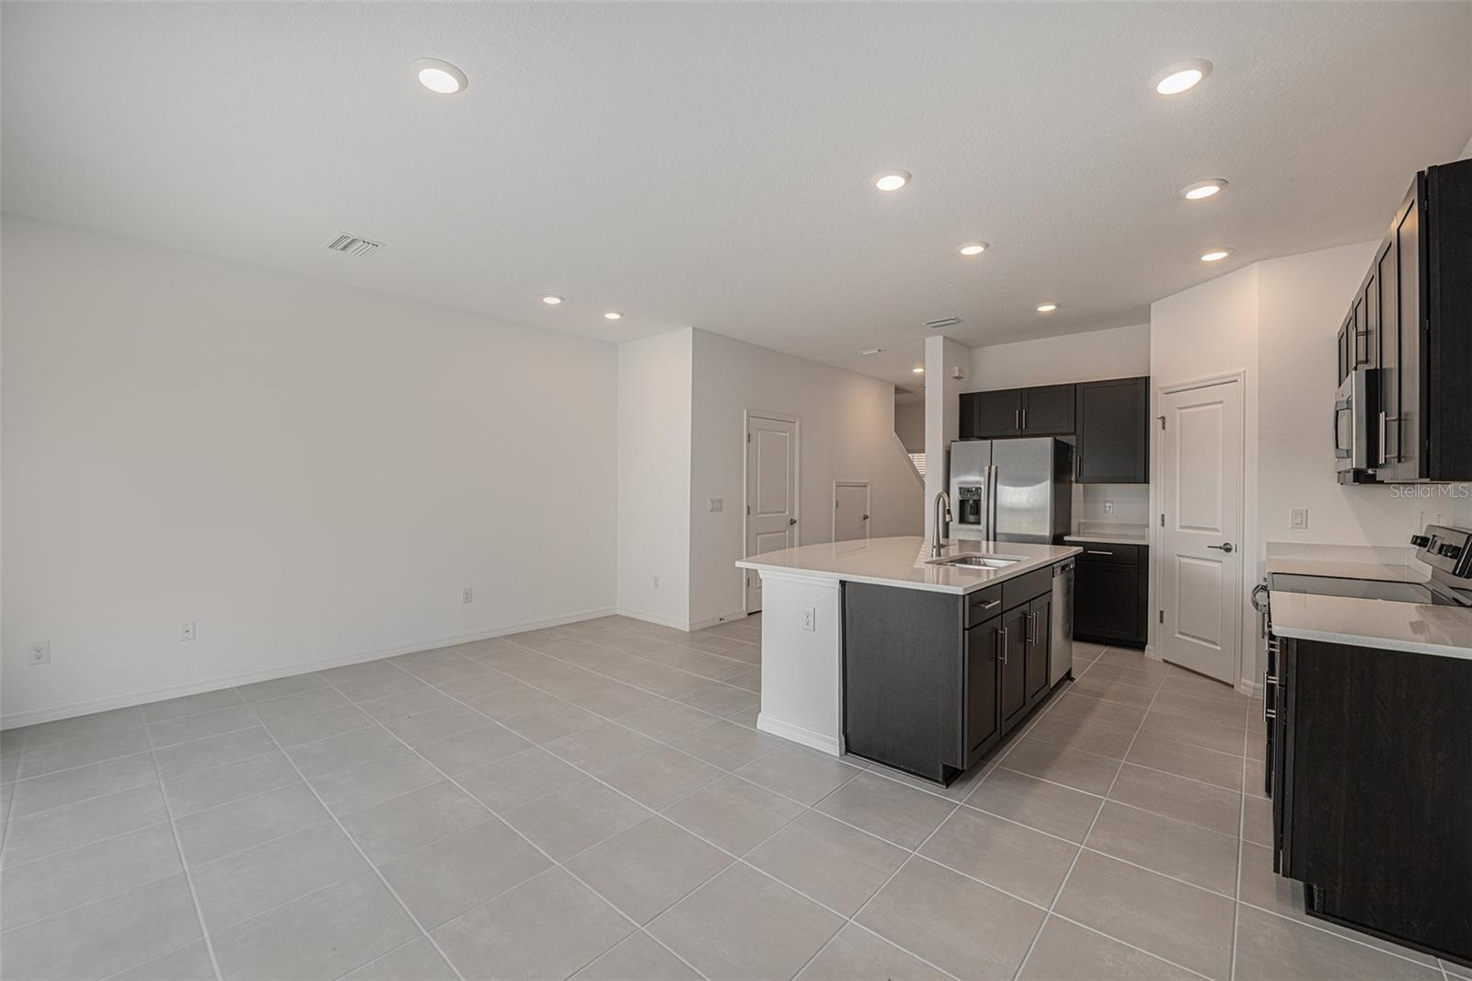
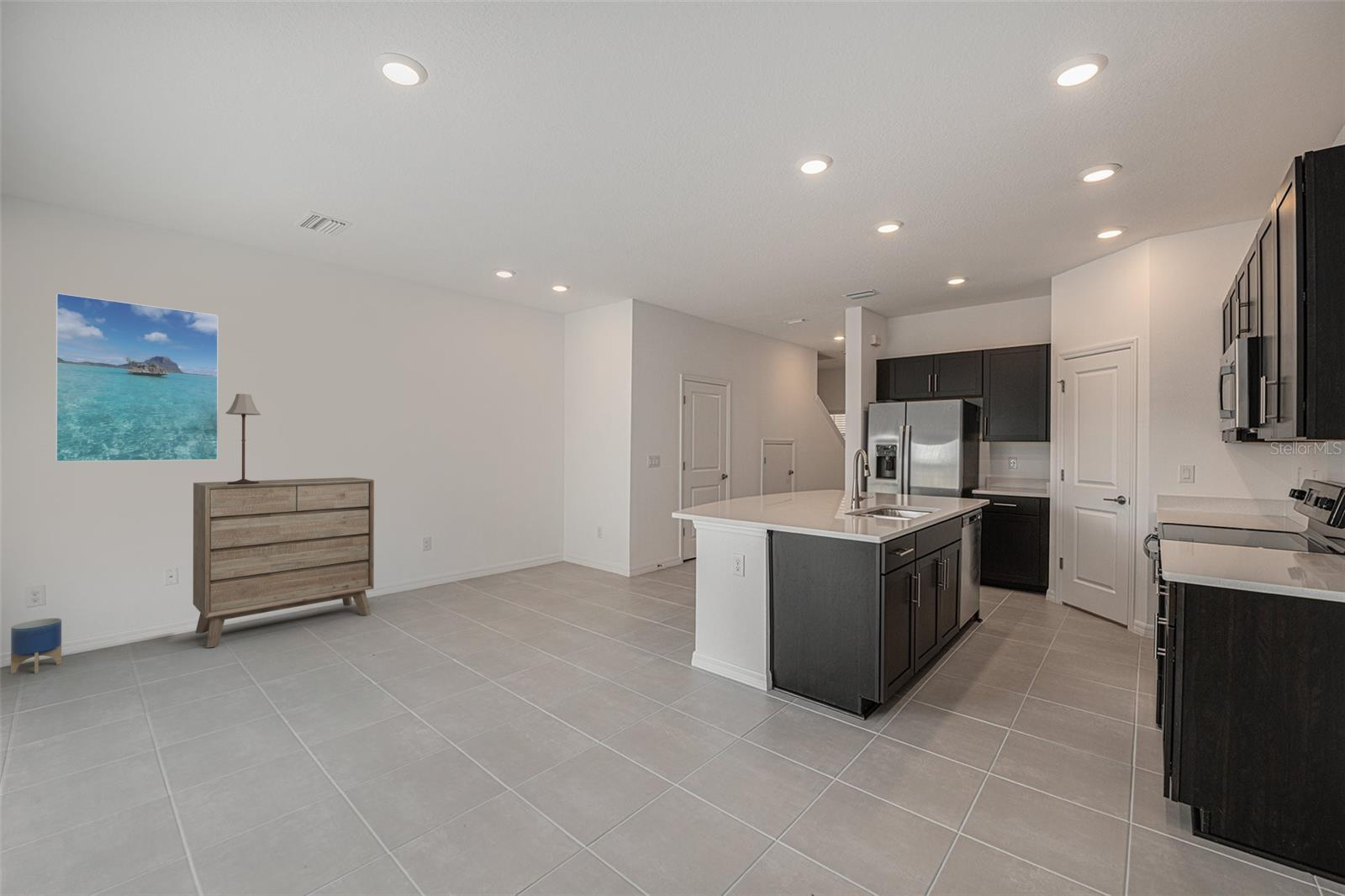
+ planter (36, 646)
+ dresser (288, 551)
+ table lamp (243, 439)
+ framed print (143, 382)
